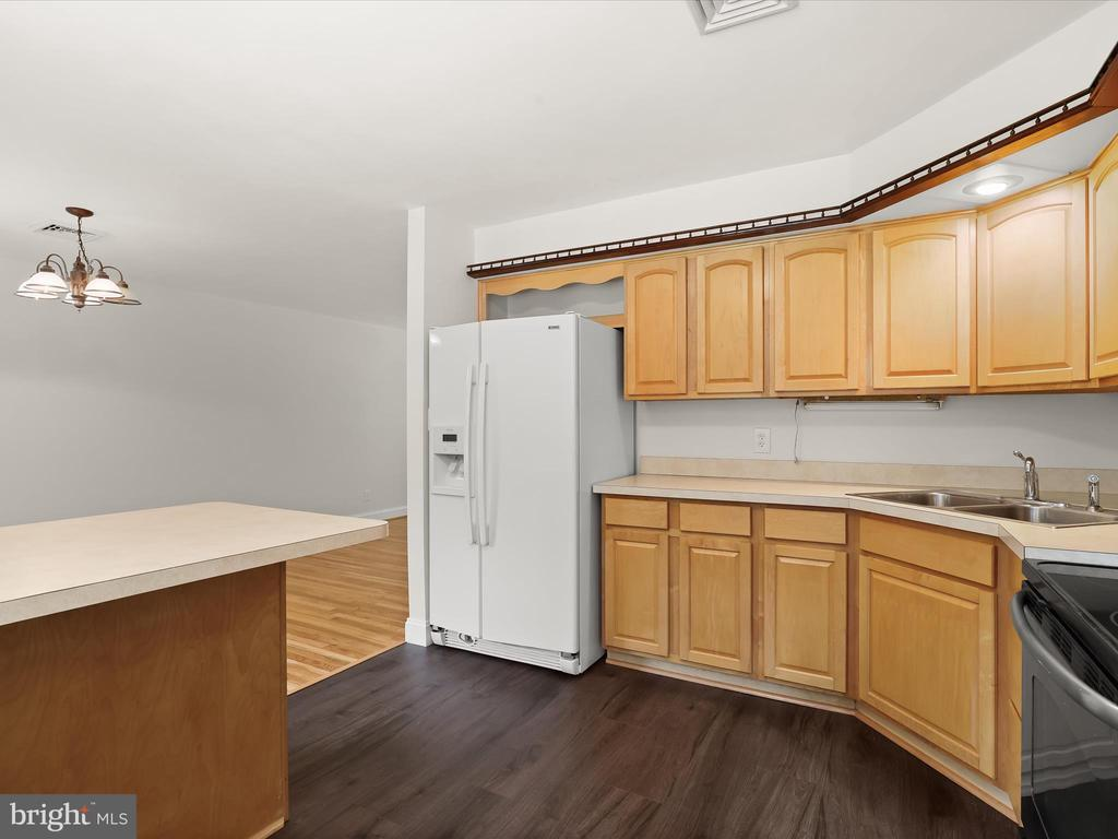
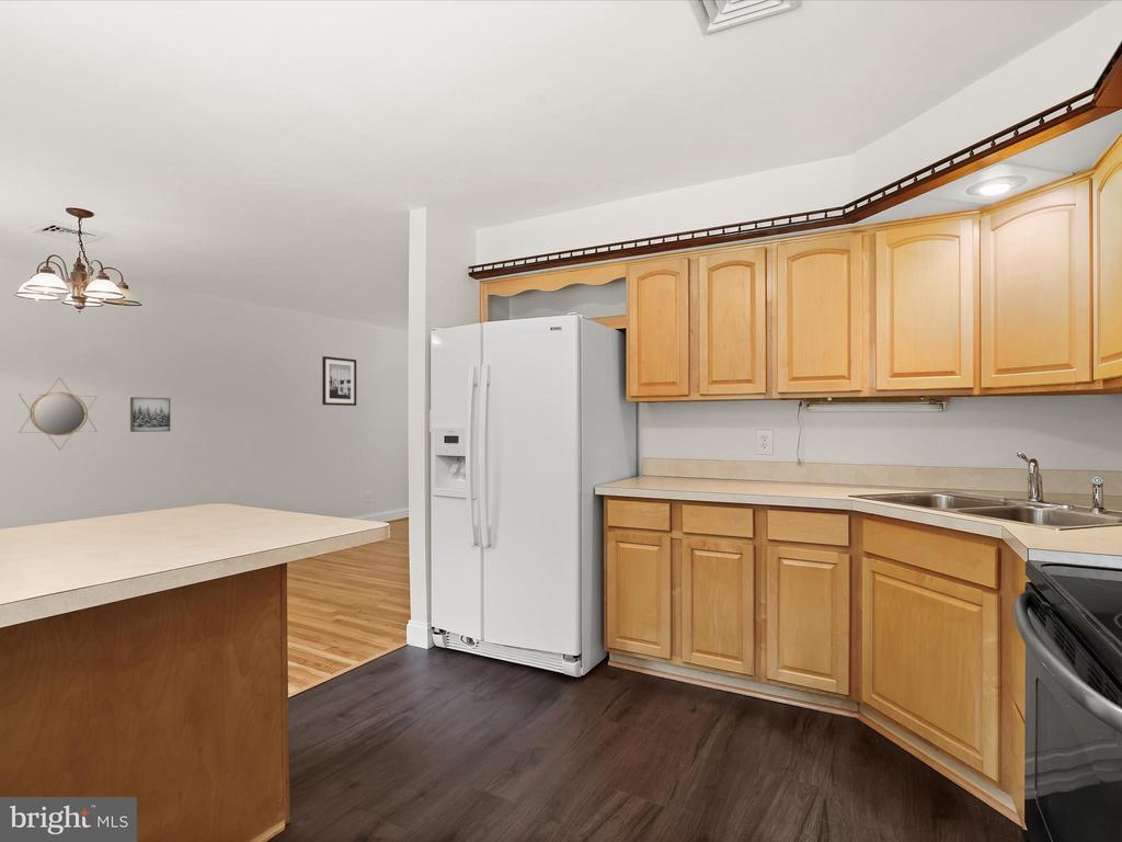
+ wall art (340, 382)
+ wall art (150, 414)
+ home mirror (59, 413)
